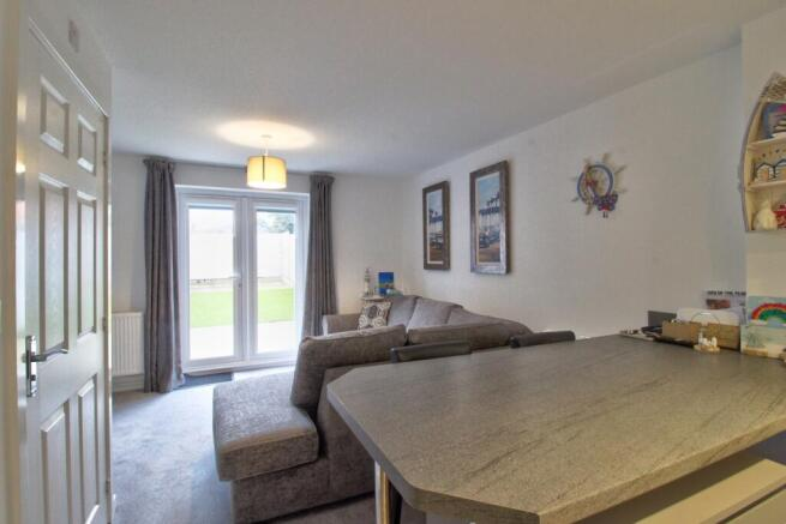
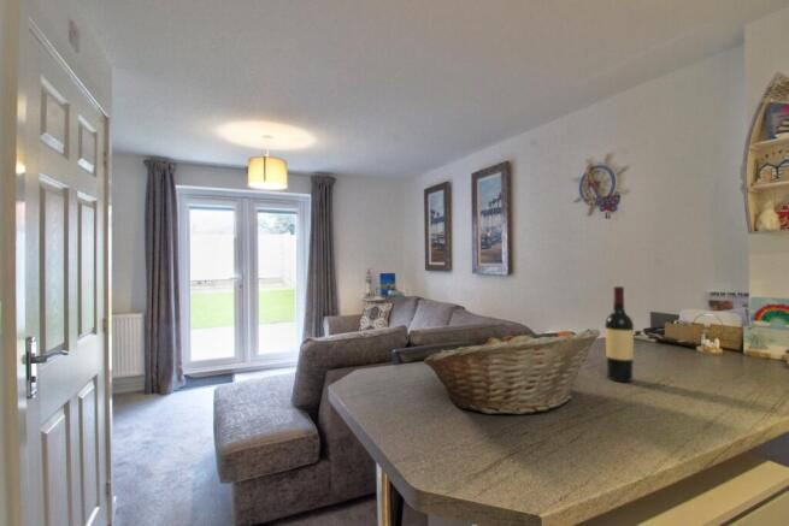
+ fruit basket (512, 361)
+ wine bottle (619, 332)
